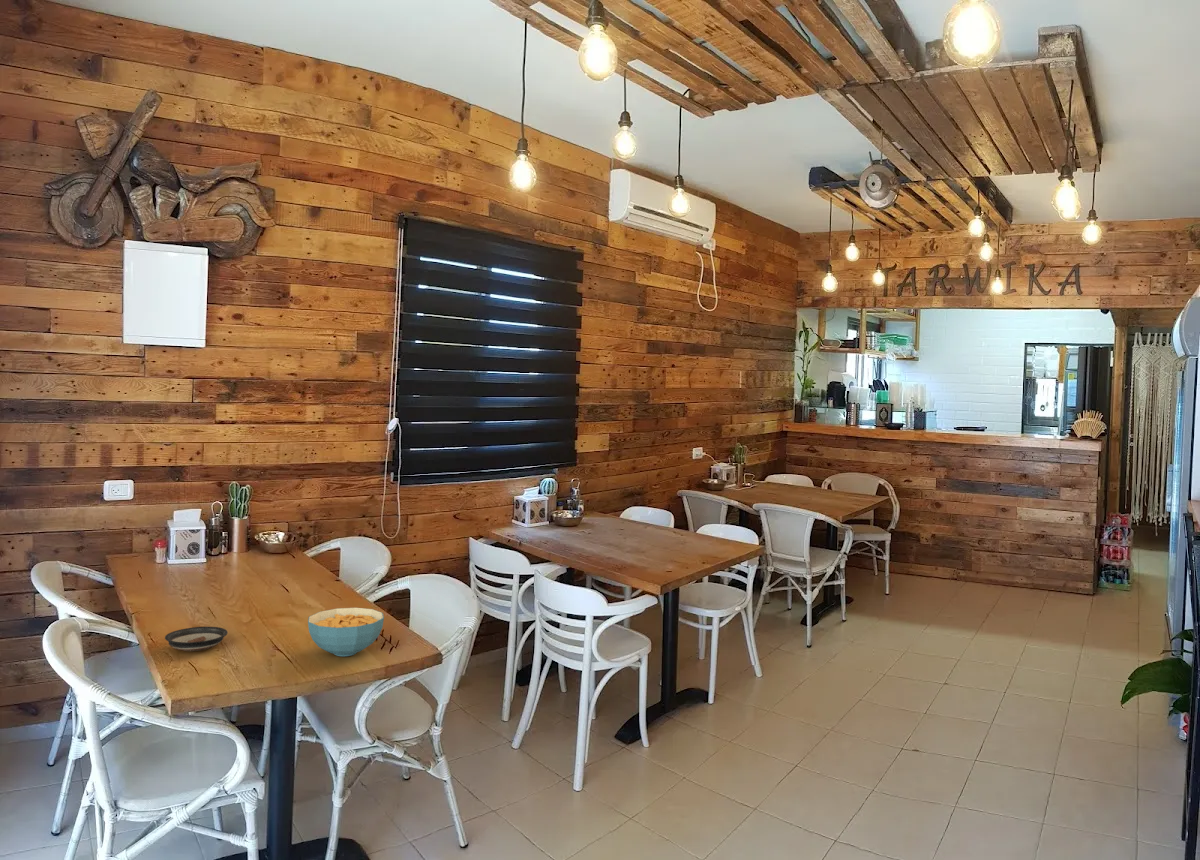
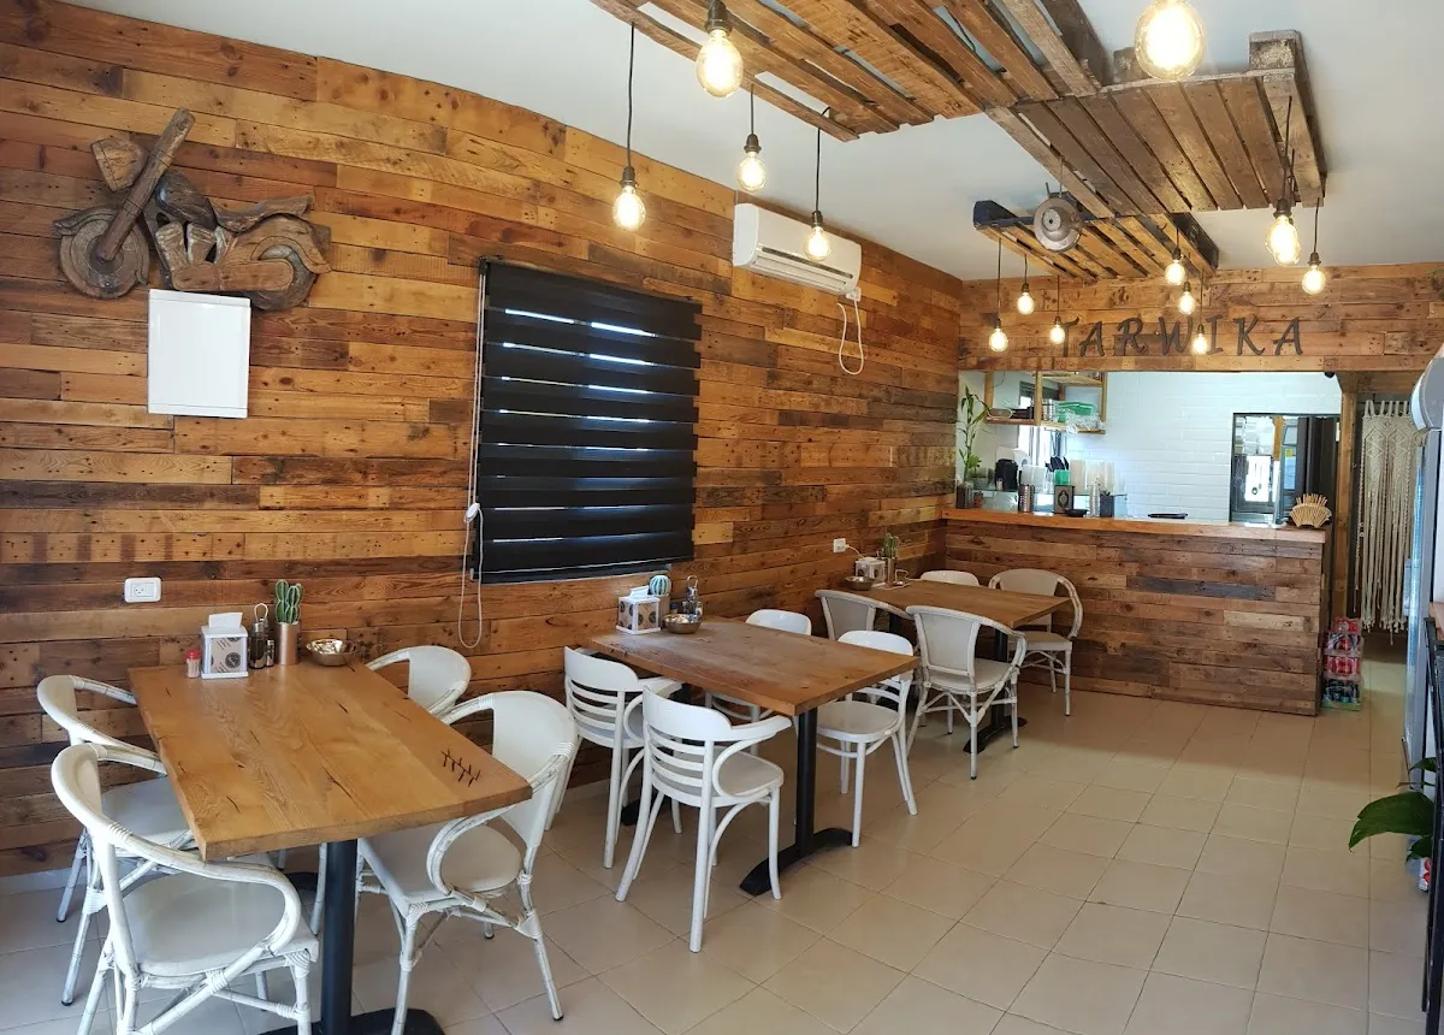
- cereal bowl (345, 635)
- saucer (196, 640)
